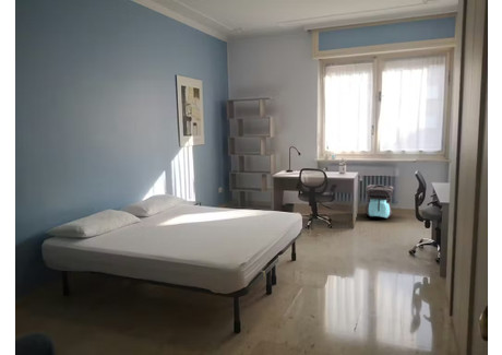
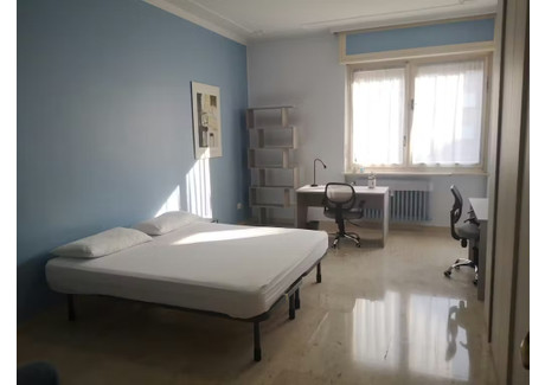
- backpack (379, 200)
